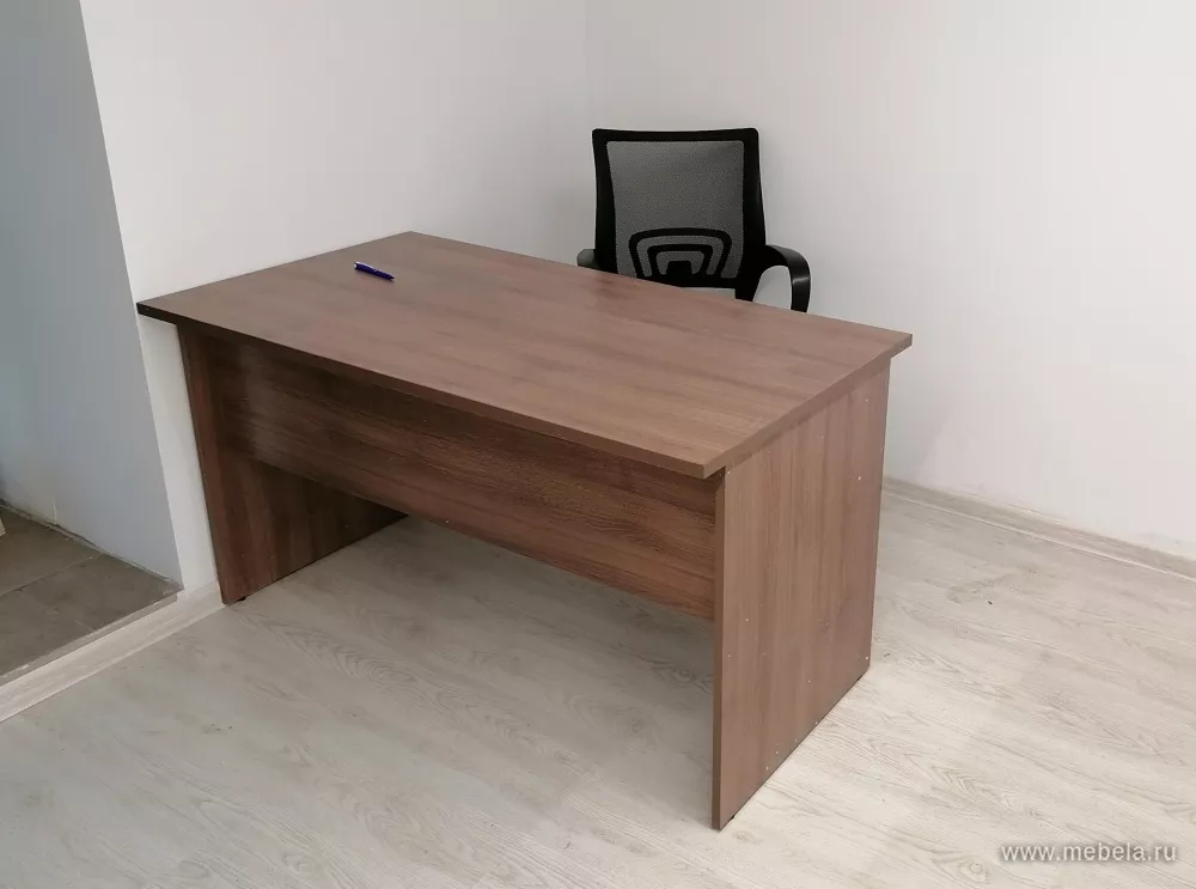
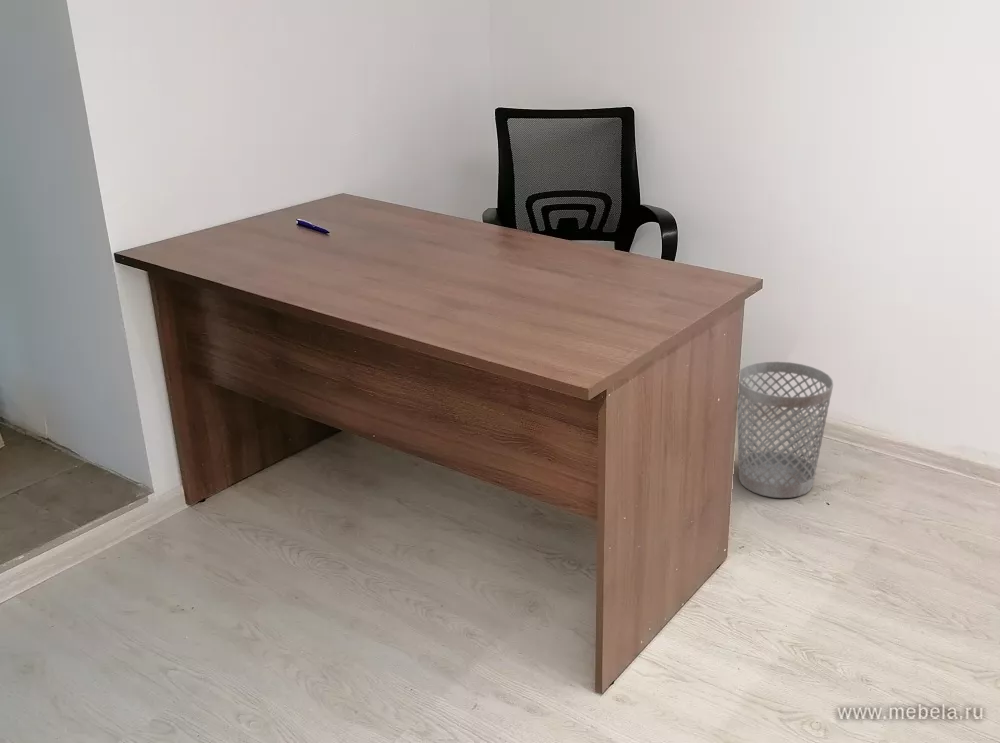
+ wastebasket (779, 430)
